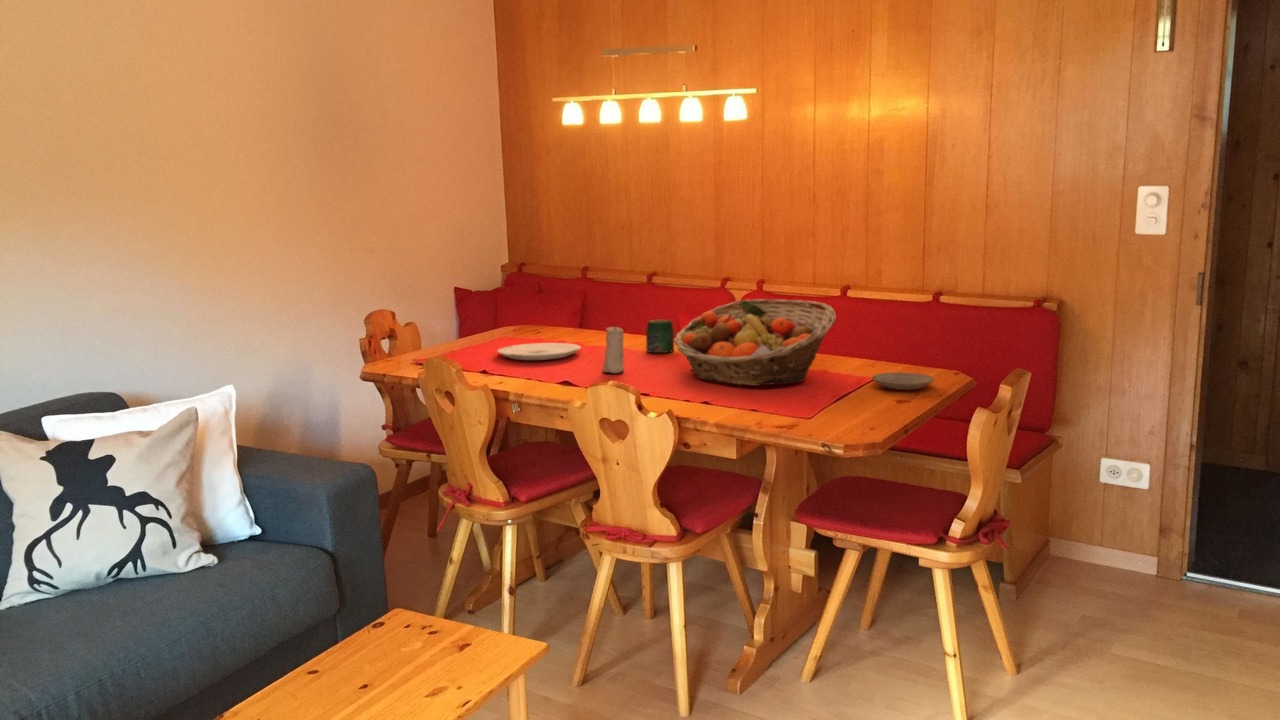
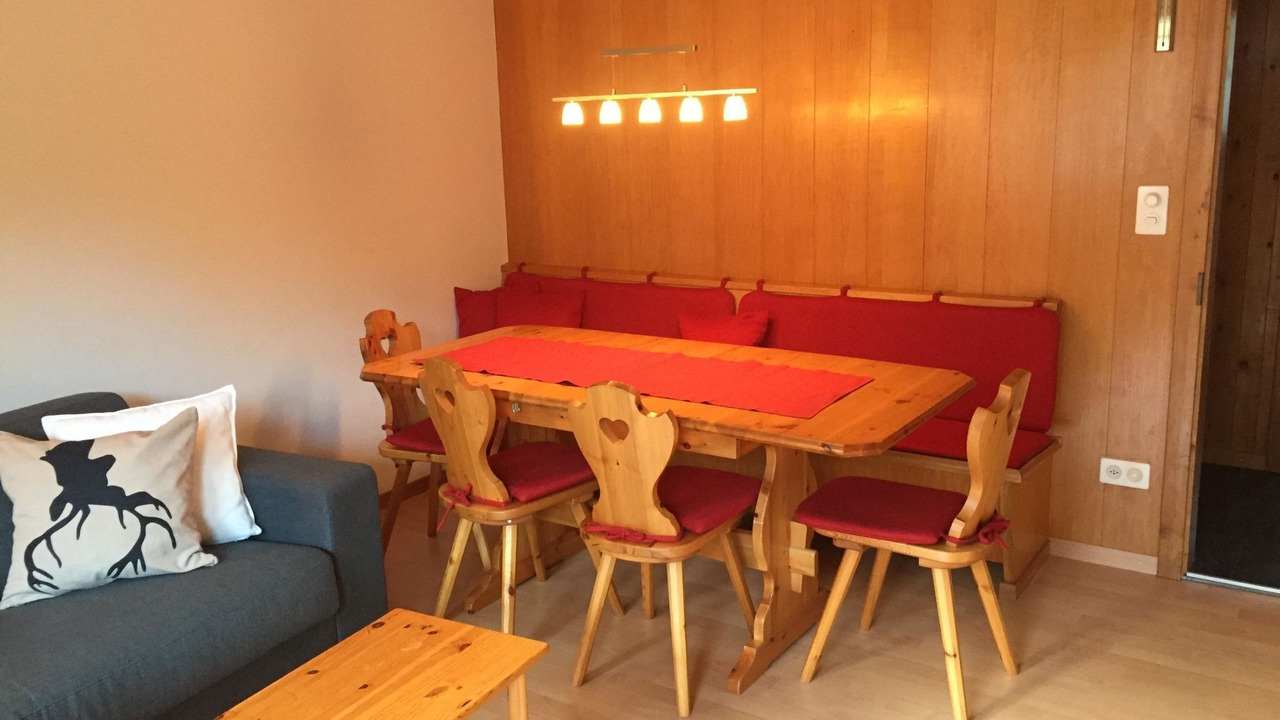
- jar (660, 336)
- plate (902, 382)
- plate (539, 352)
- candle (612, 347)
- fruit basket (754, 340)
